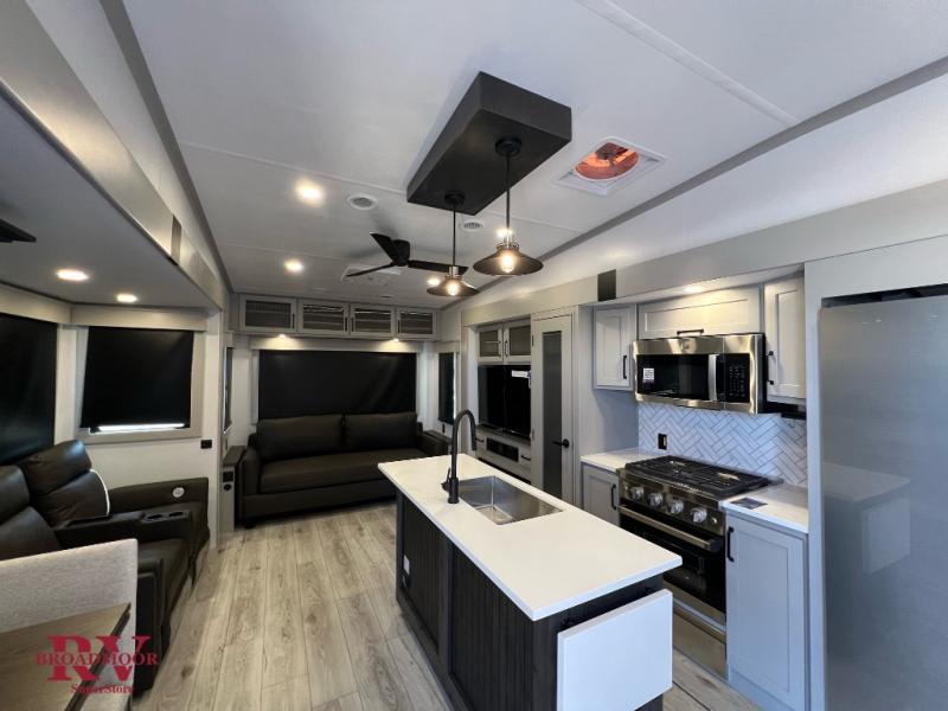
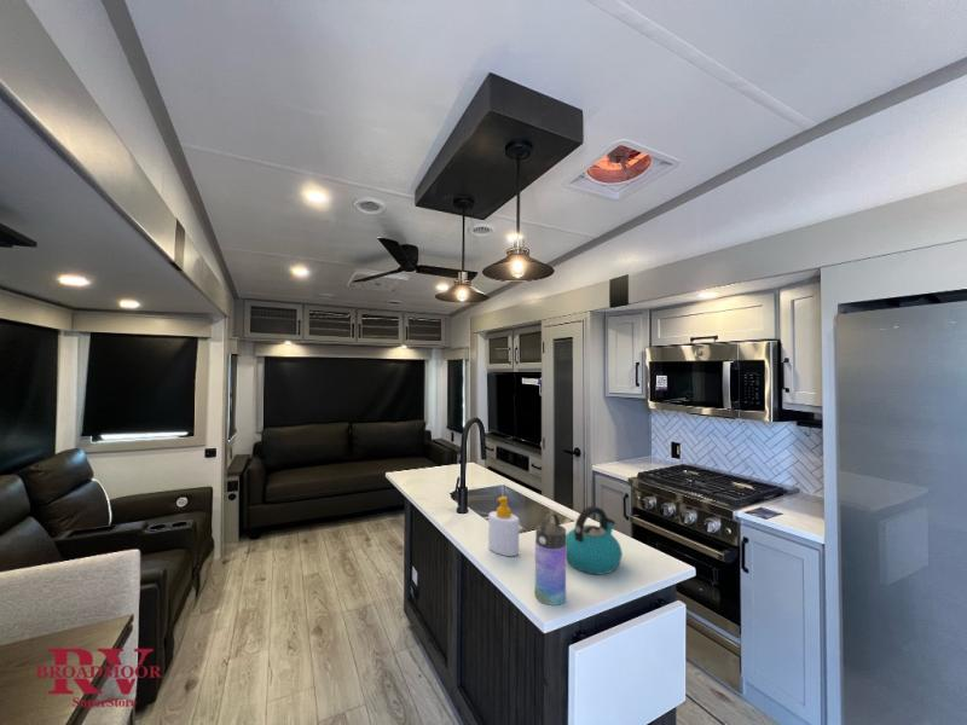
+ soap bottle (503, 523)
+ kettle (593, 533)
+ water bottle (550, 553)
